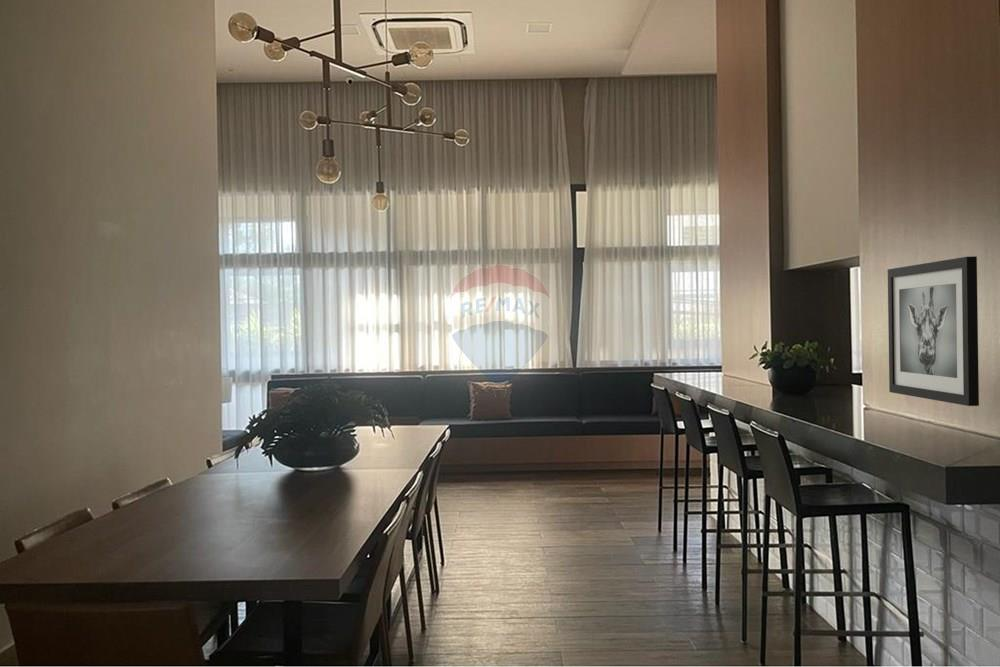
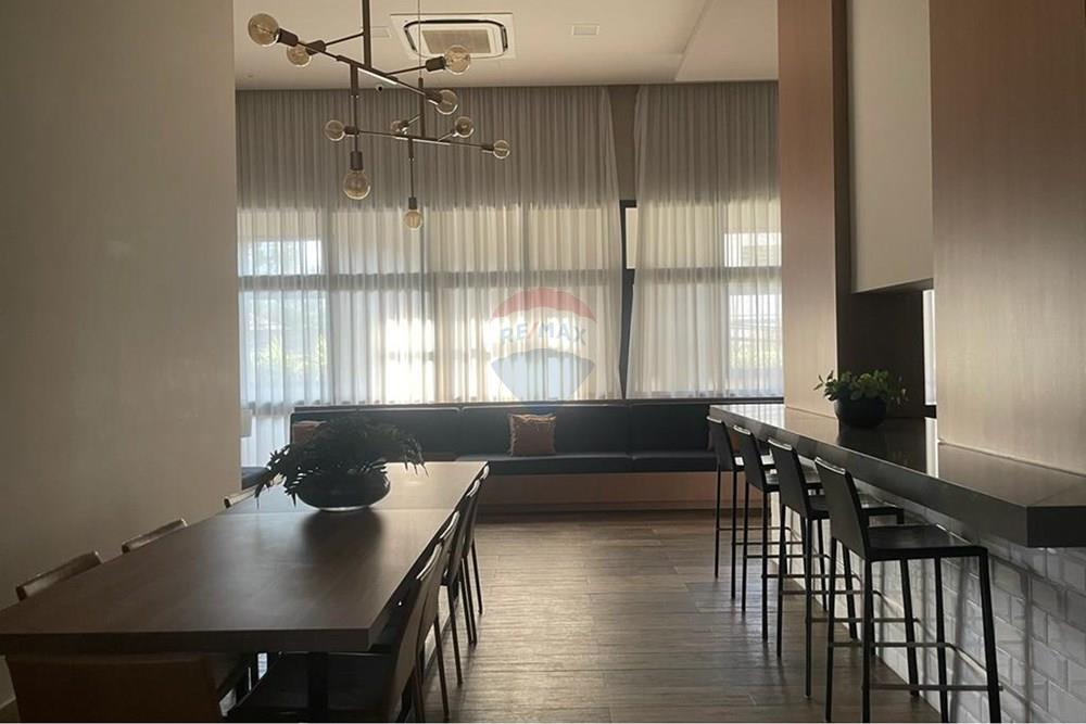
- wall art (928, 330)
